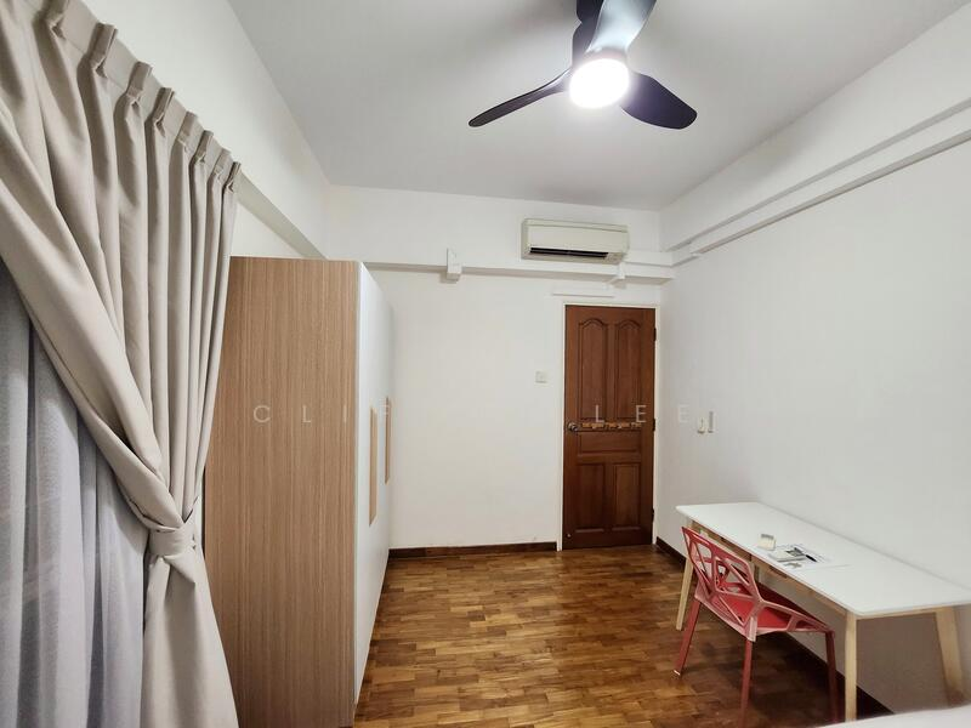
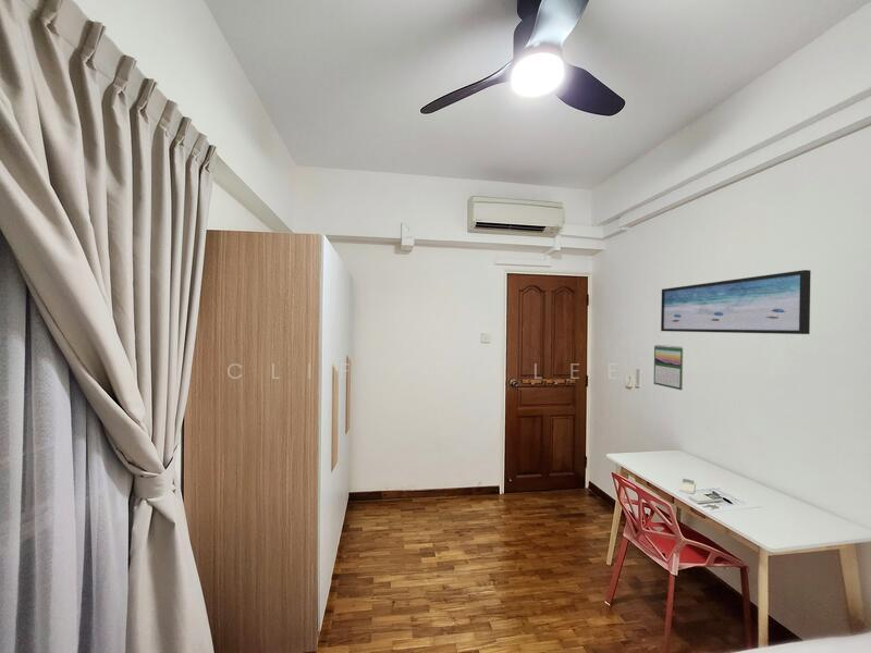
+ wall art (720, 307)
+ calendar (667, 366)
